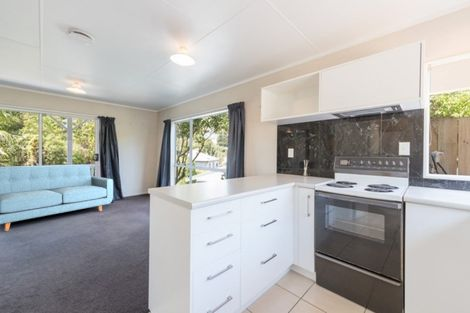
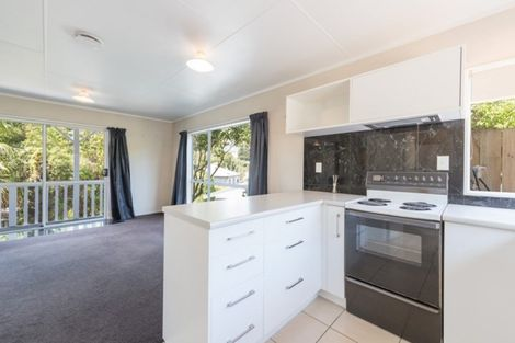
- sofa (52, 190)
